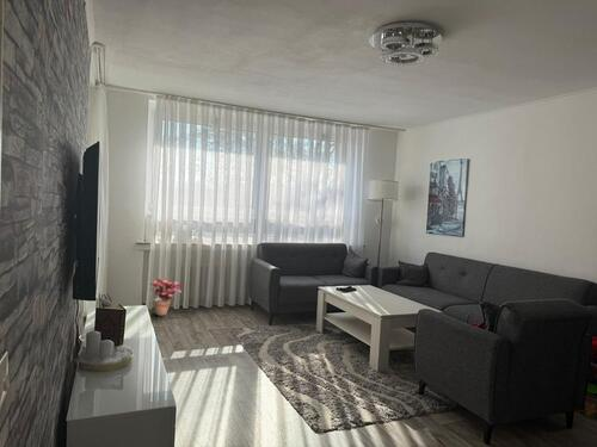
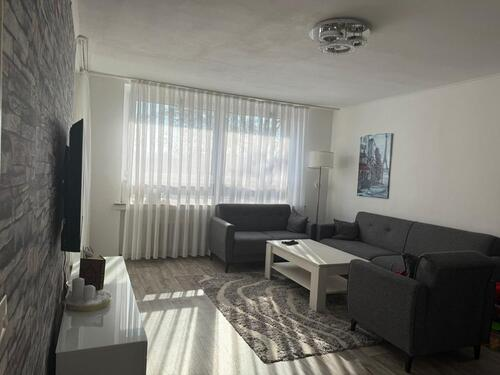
- potted plant (165, 297)
